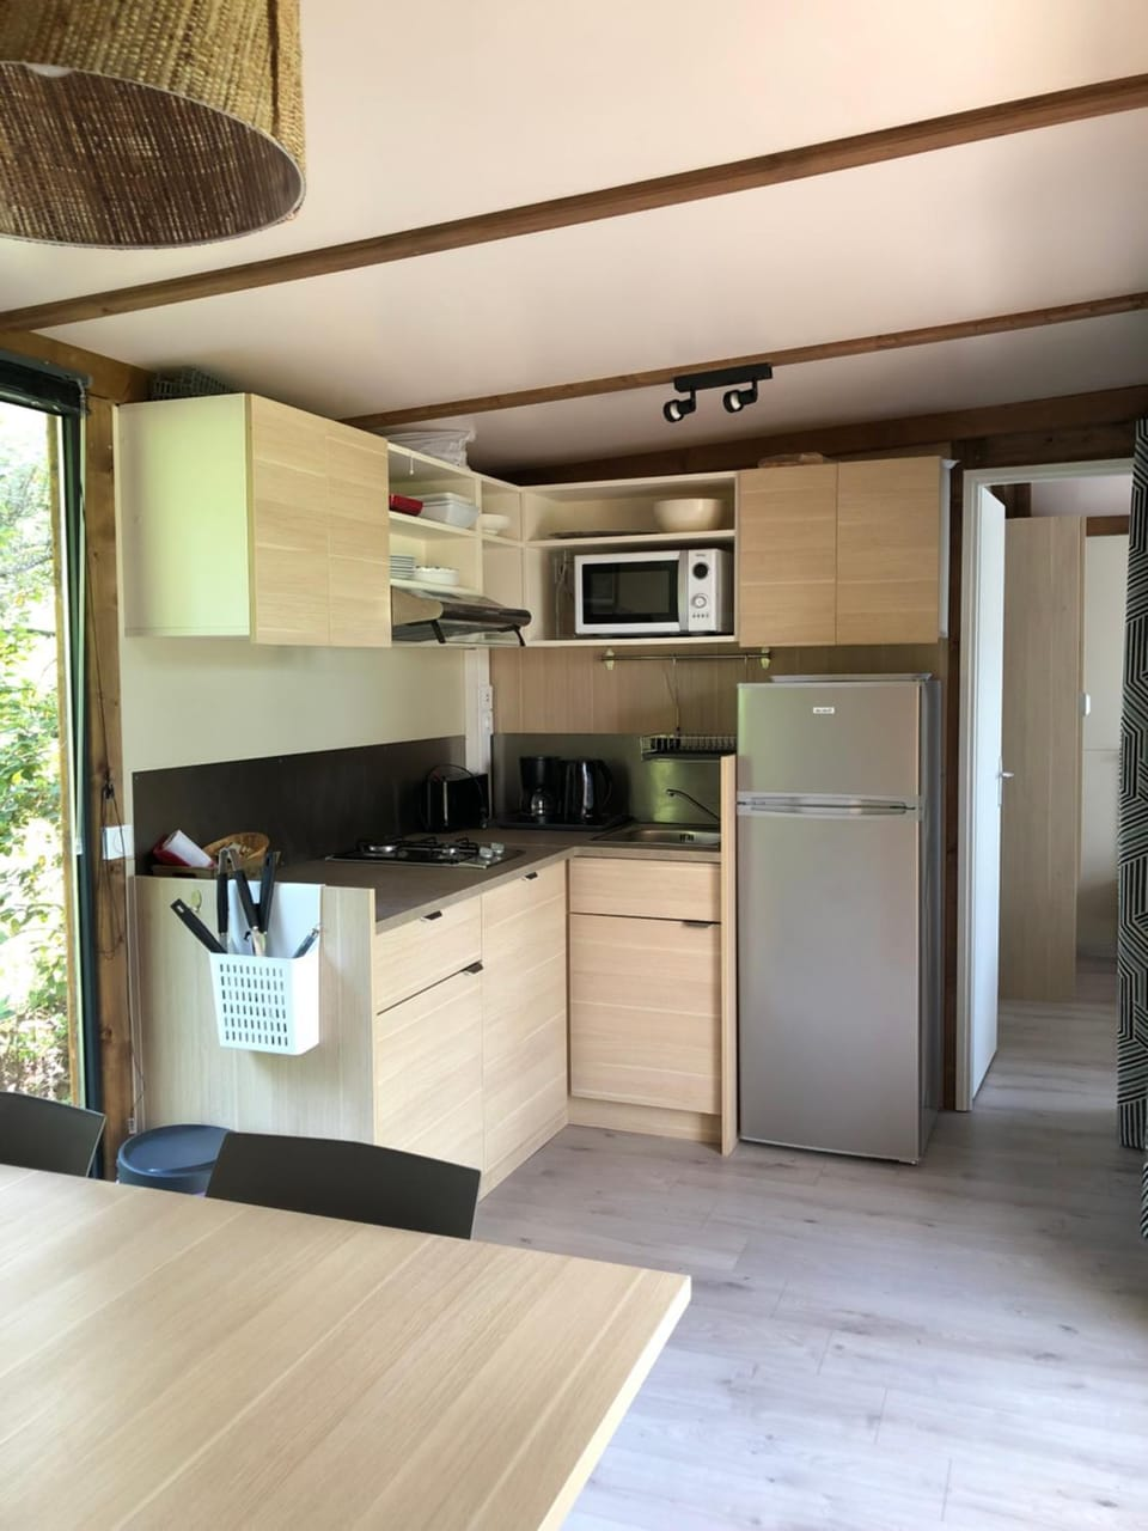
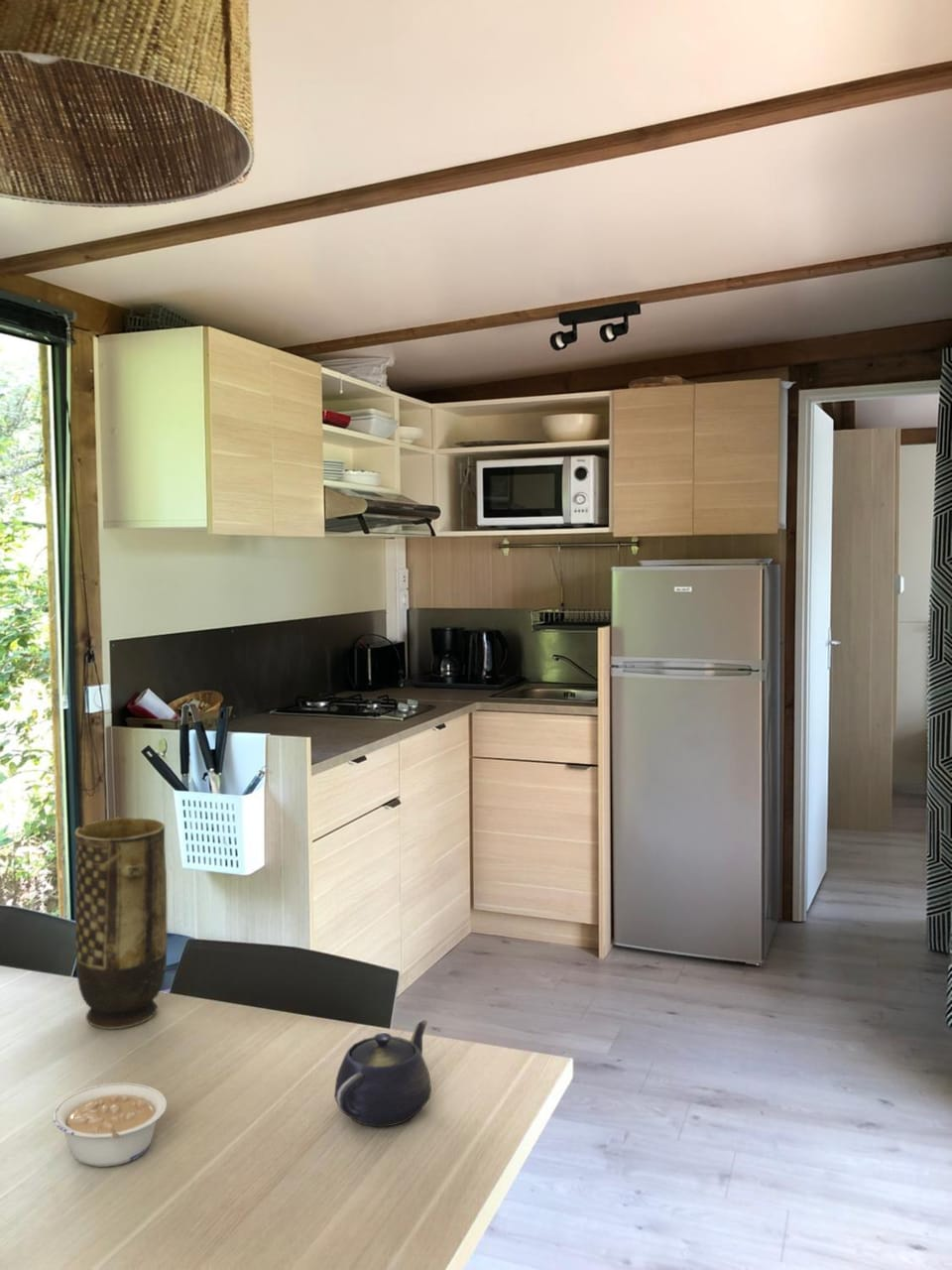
+ vase (121, 921)
+ teapot (386, 1071)
+ legume (113, 1124)
